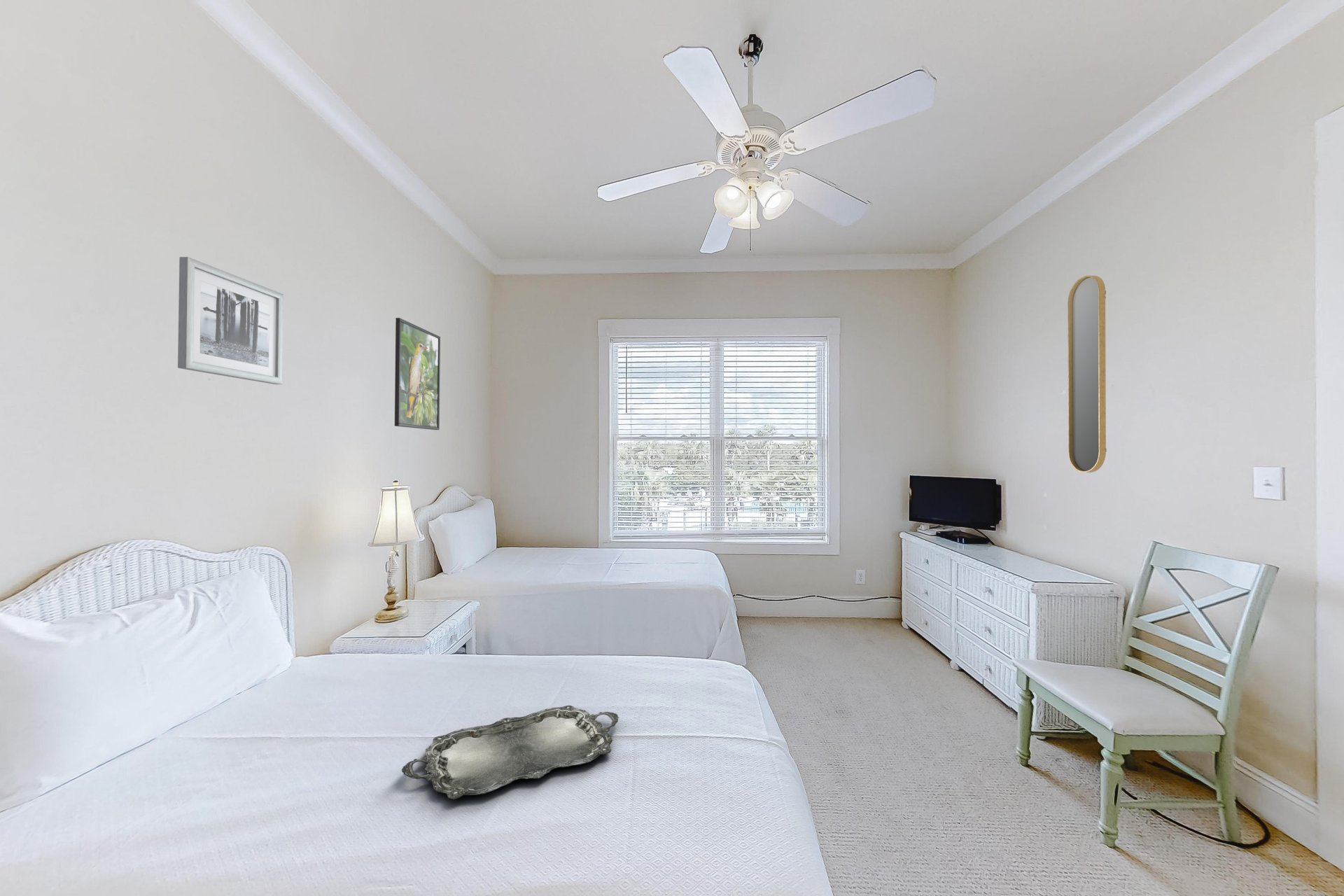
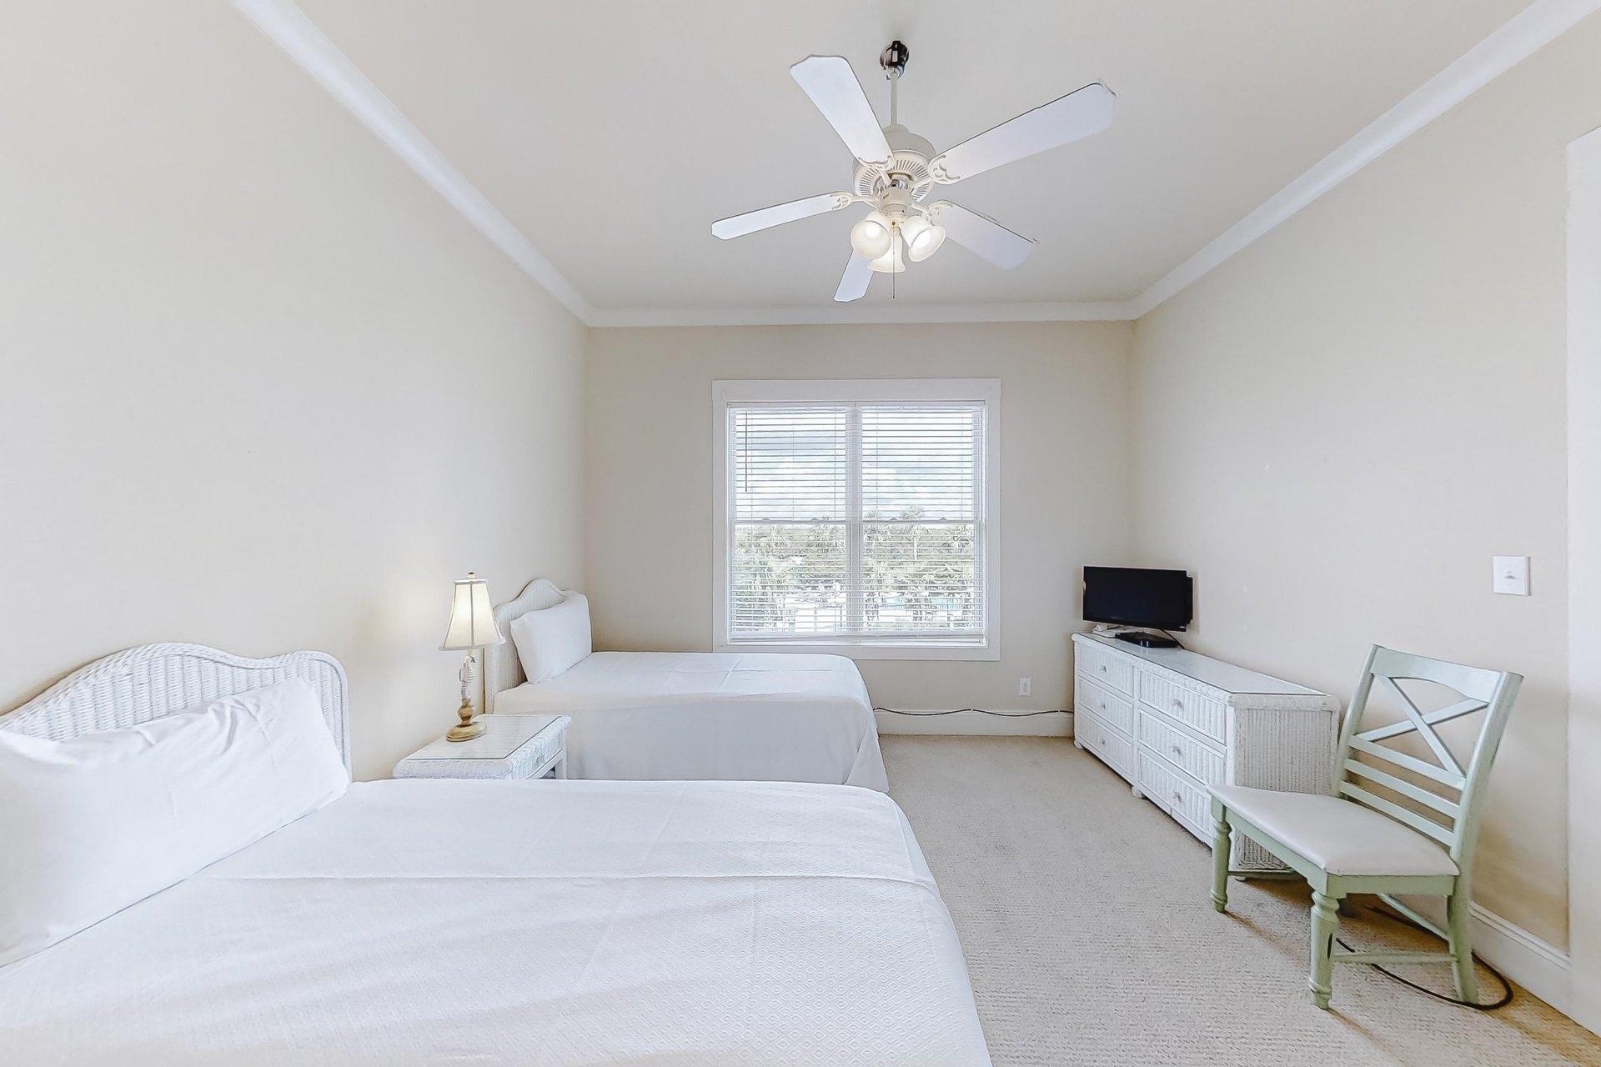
- wall art (236, 327)
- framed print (419, 378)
- home mirror (1086, 374)
- serving tray (520, 745)
